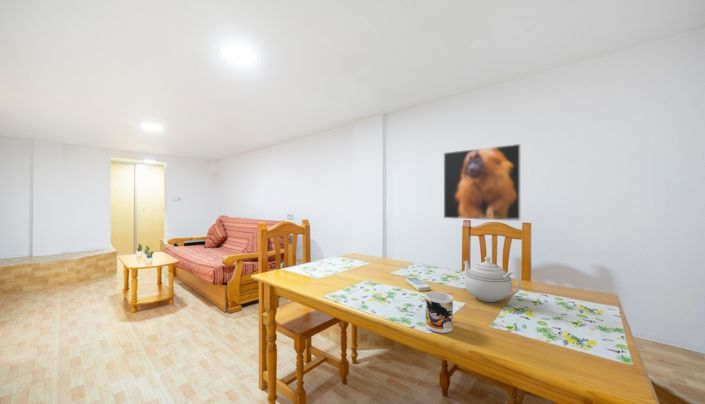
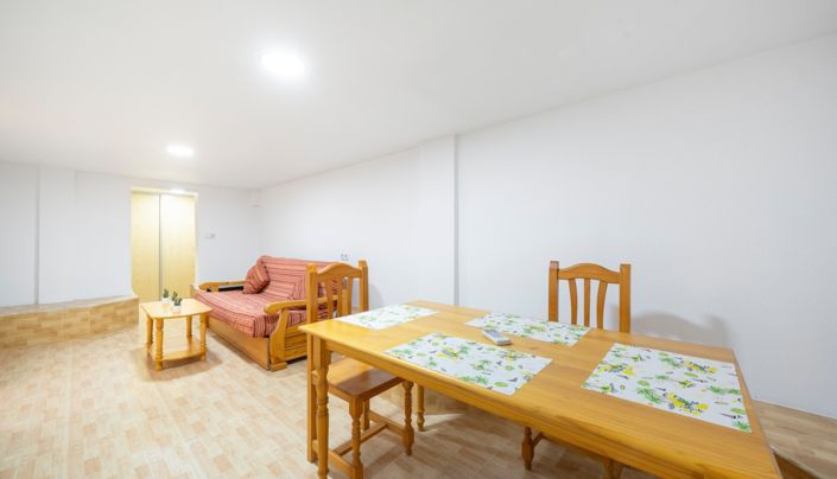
- mug (441, 309)
- teapot (488, 278)
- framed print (479, 184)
